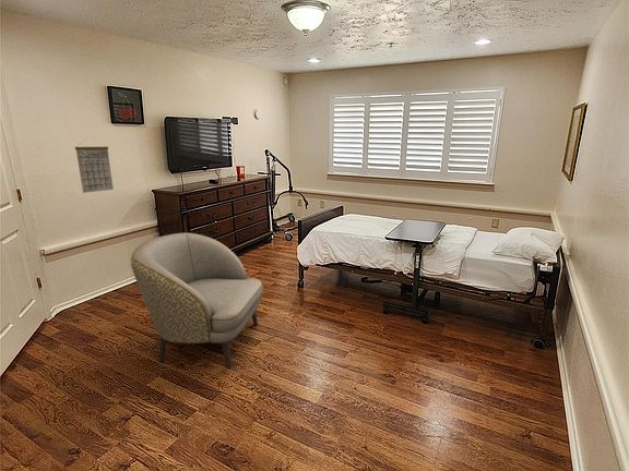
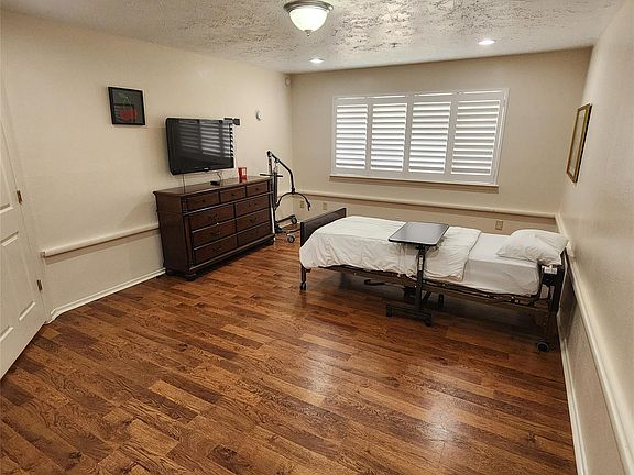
- calendar (94, 164)
- armchair (201, 292)
